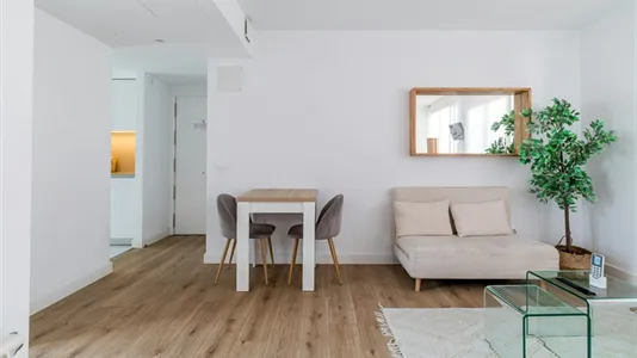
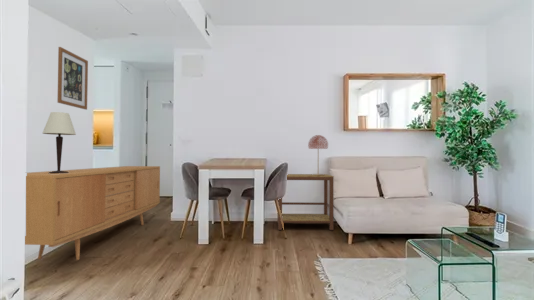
+ table lamp (318, 155)
+ wall art (73, 80)
+ side table (303, 202)
+ sideboard (101, 204)
+ table lamp (59, 142)
